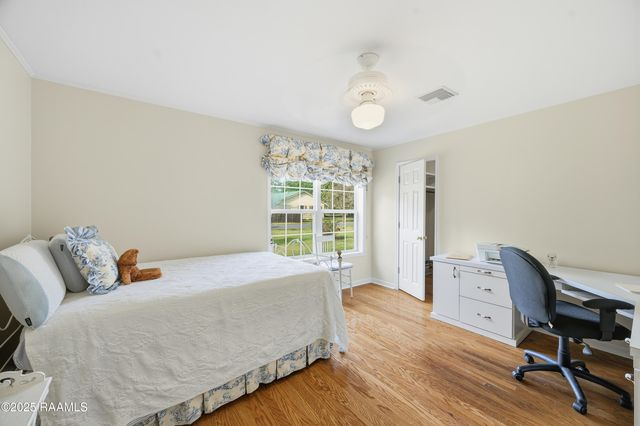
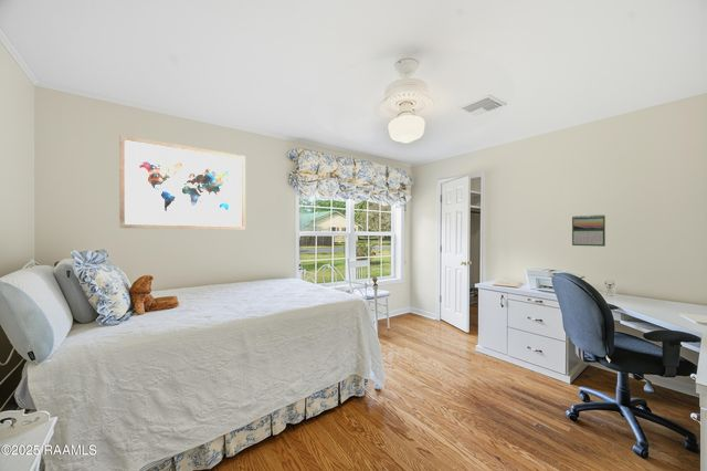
+ wall art (189, 187)
+ calendar (588, 230)
